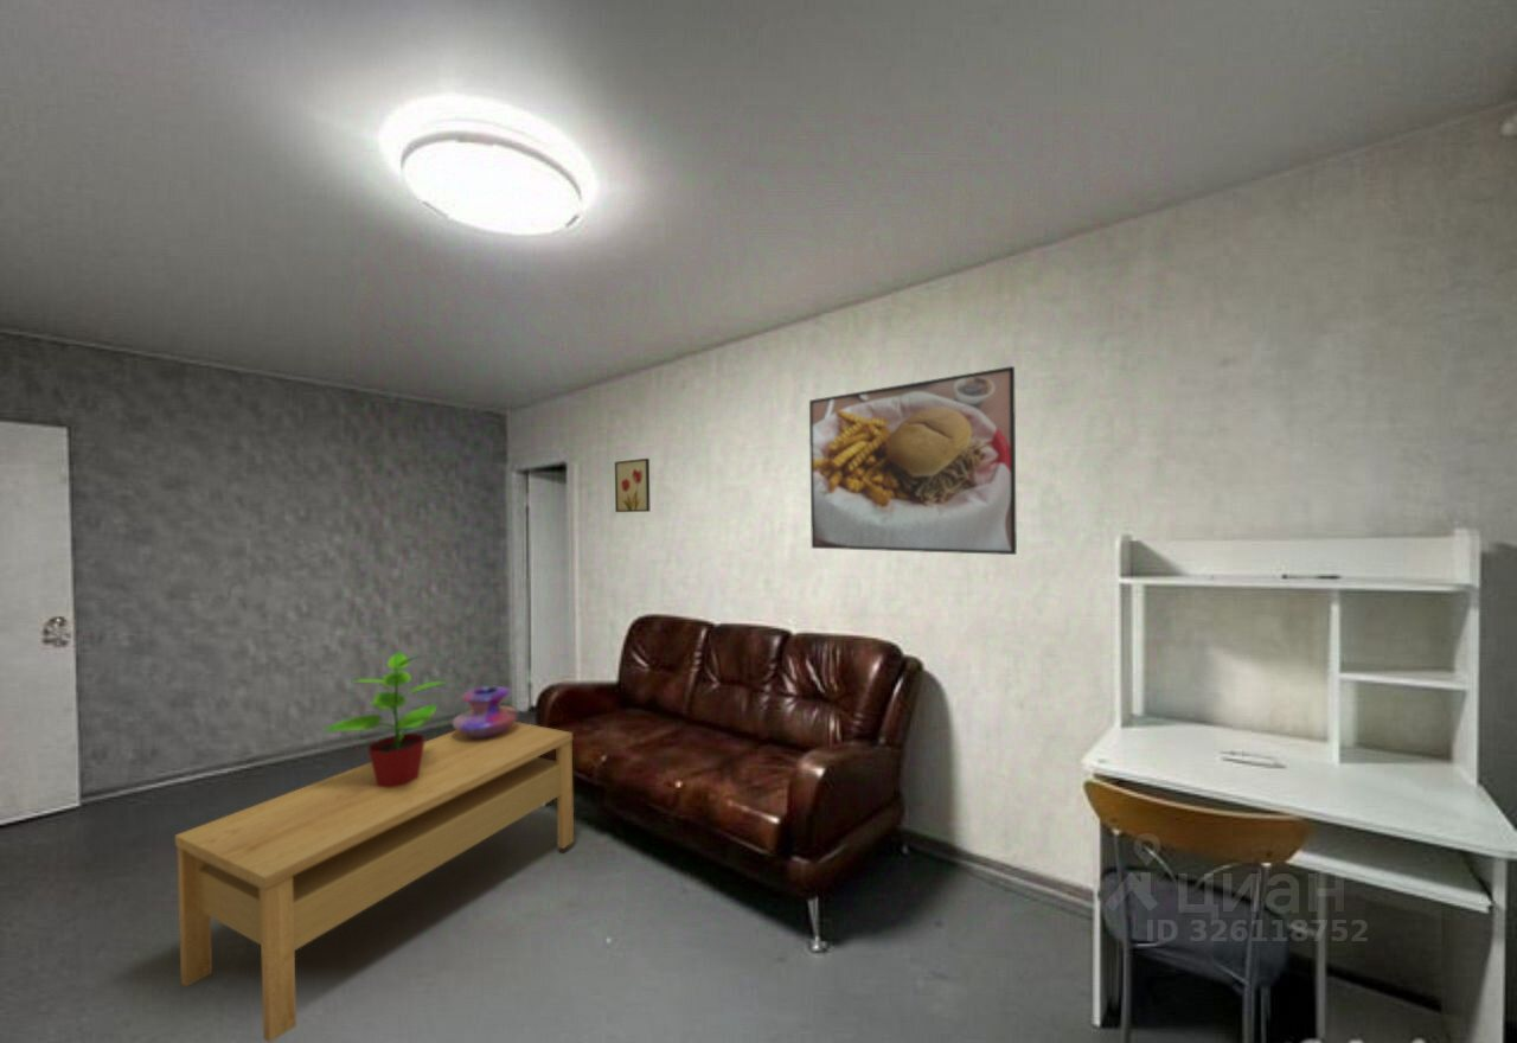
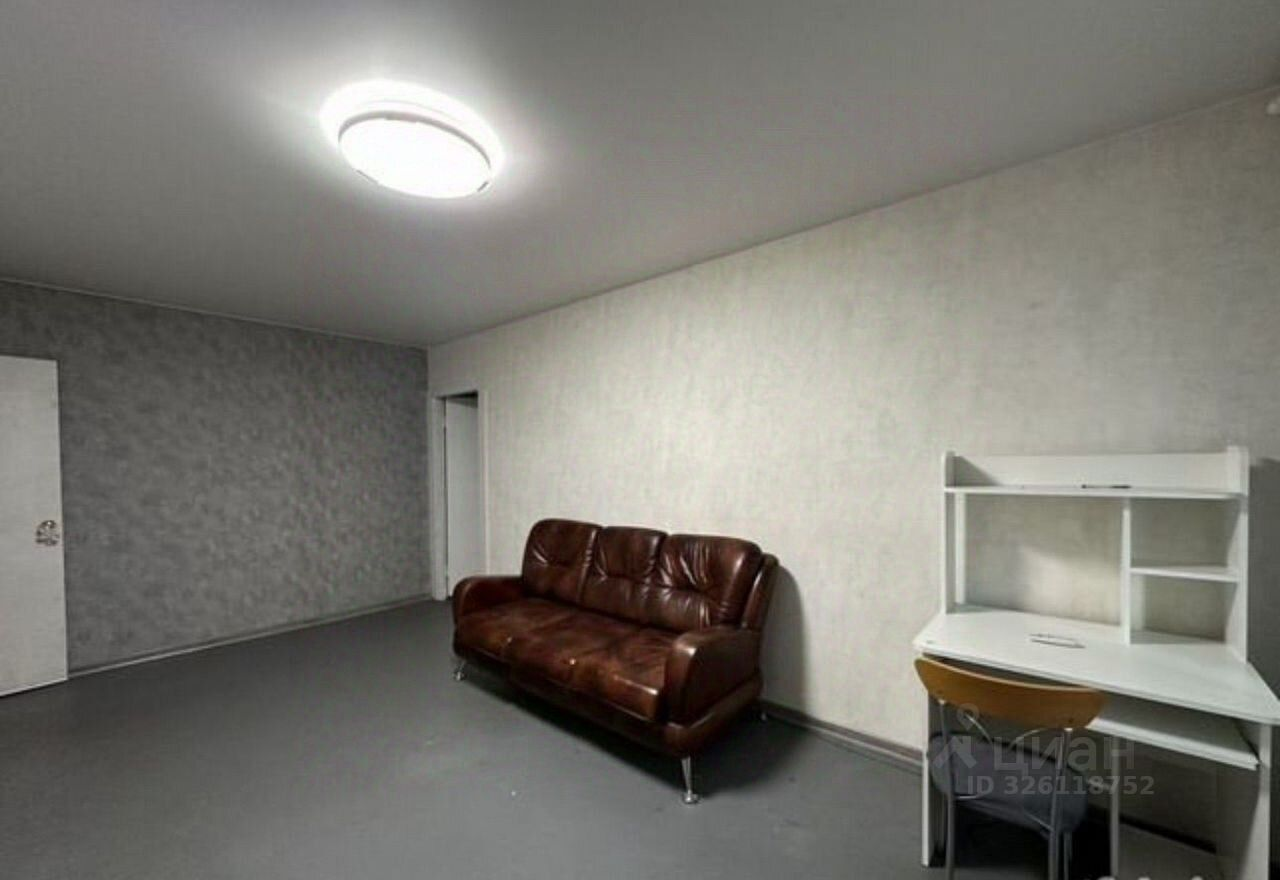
- decorative vase (486, 711)
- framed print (901, 468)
- coffee table (411, 838)
- wall art (633, 486)
- potted plant (396, 714)
